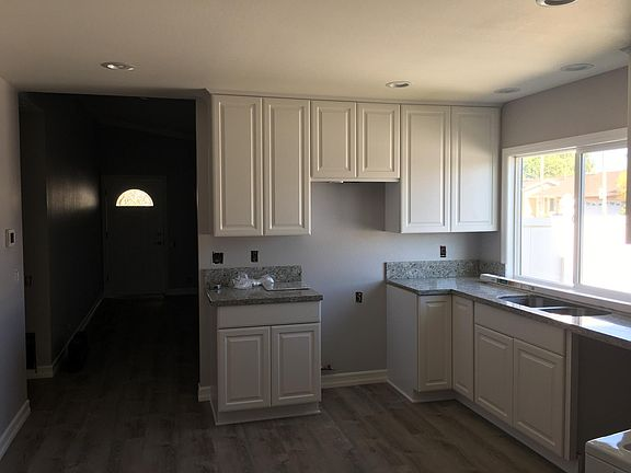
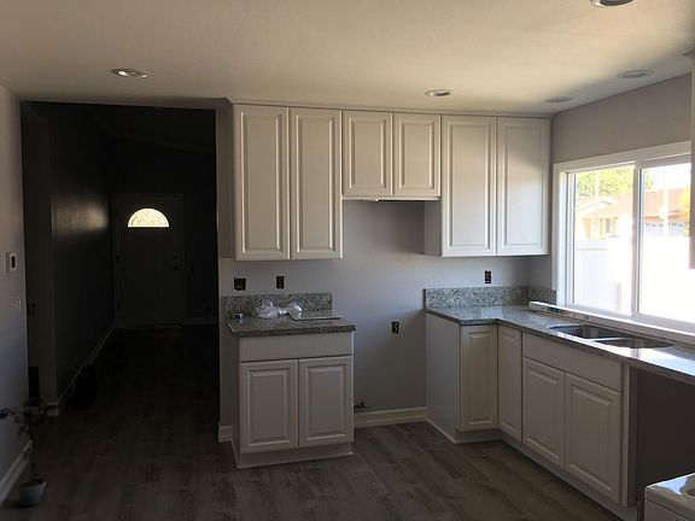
+ potted plant (34, 449)
